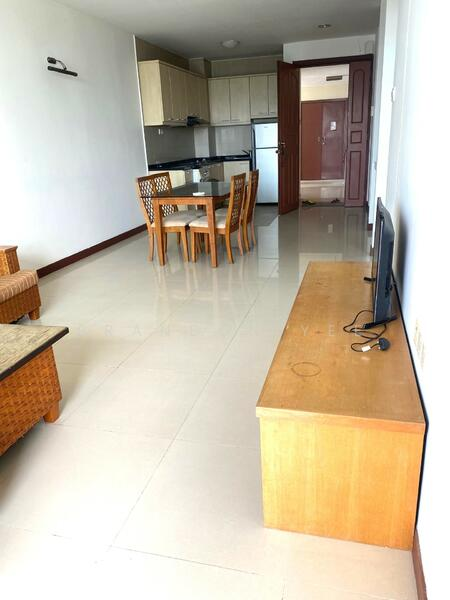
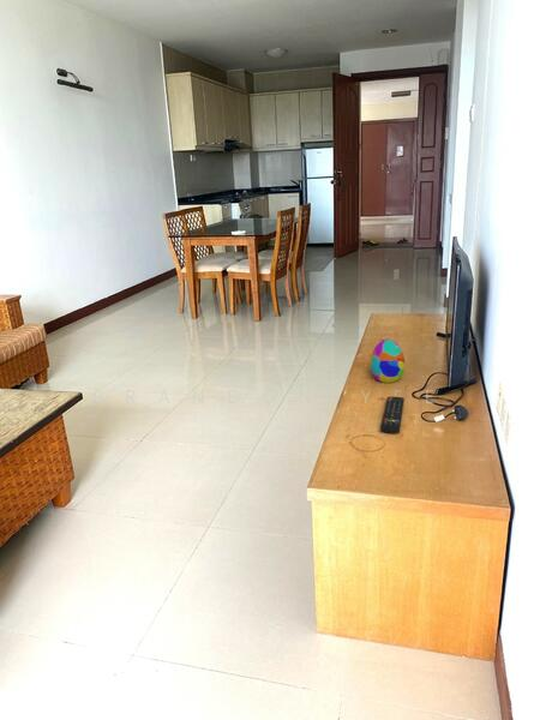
+ remote control (392, 413)
+ decorative egg (386, 359)
